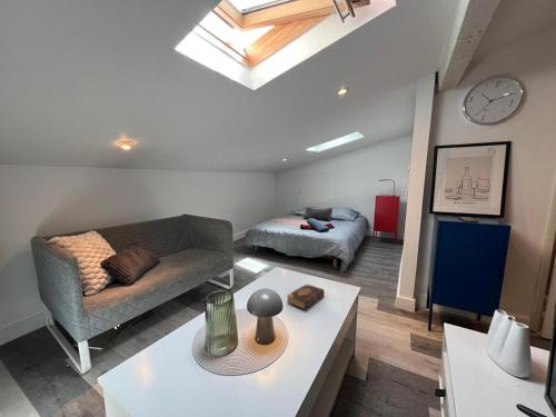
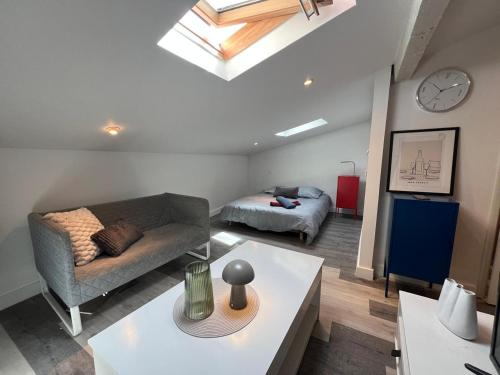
- book (307, 295)
